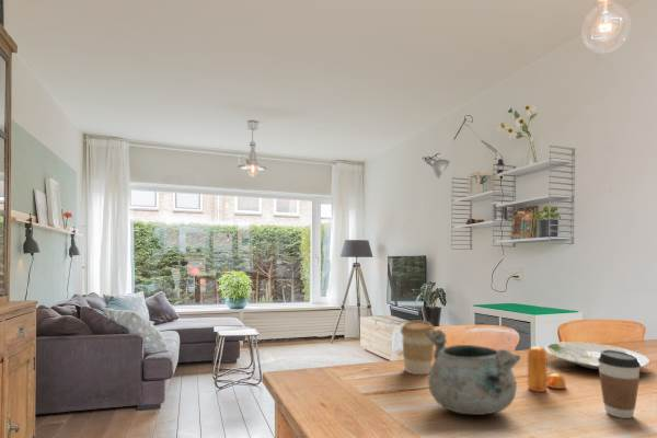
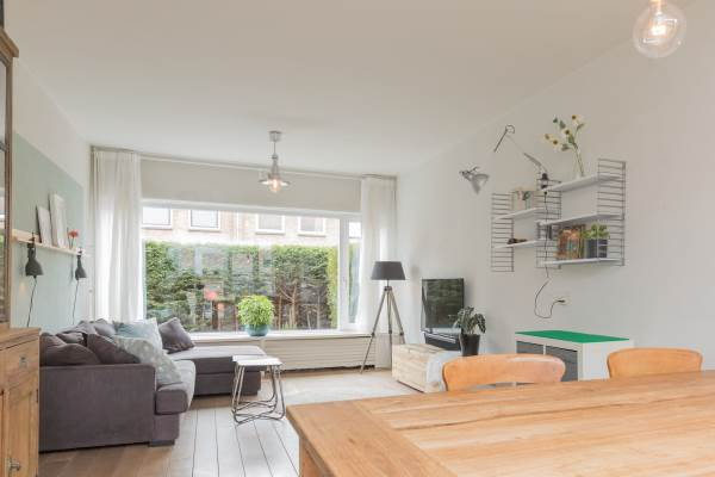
- coffee cup (417, 346)
- decorative bowl (471, 373)
- plate (595, 359)
- pepper shaker (545, 366)
- coffee cup (619, 383)
